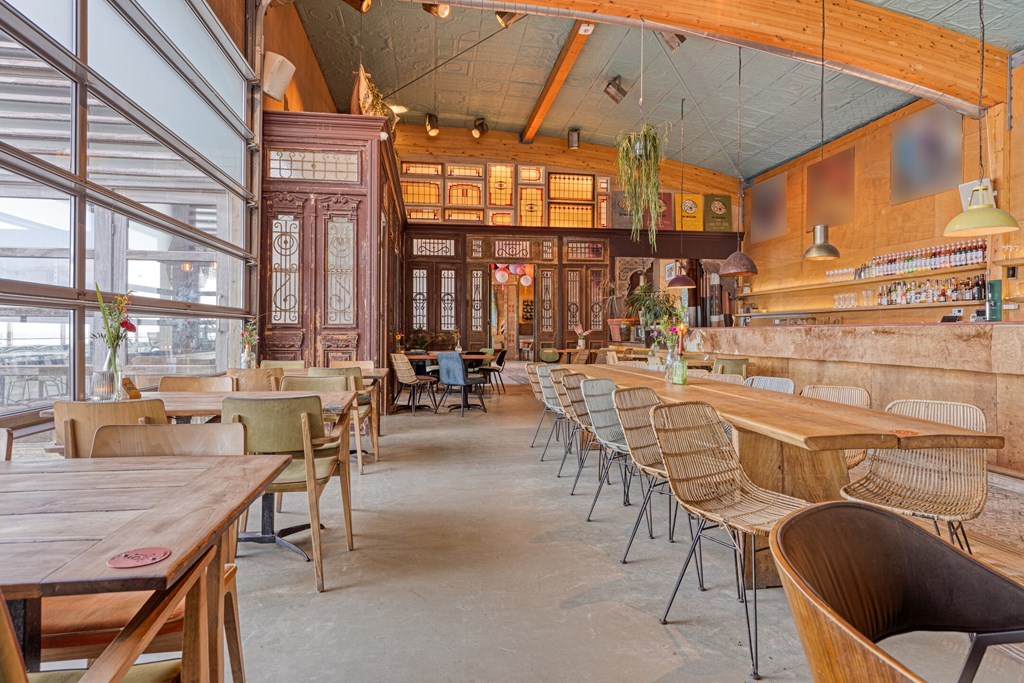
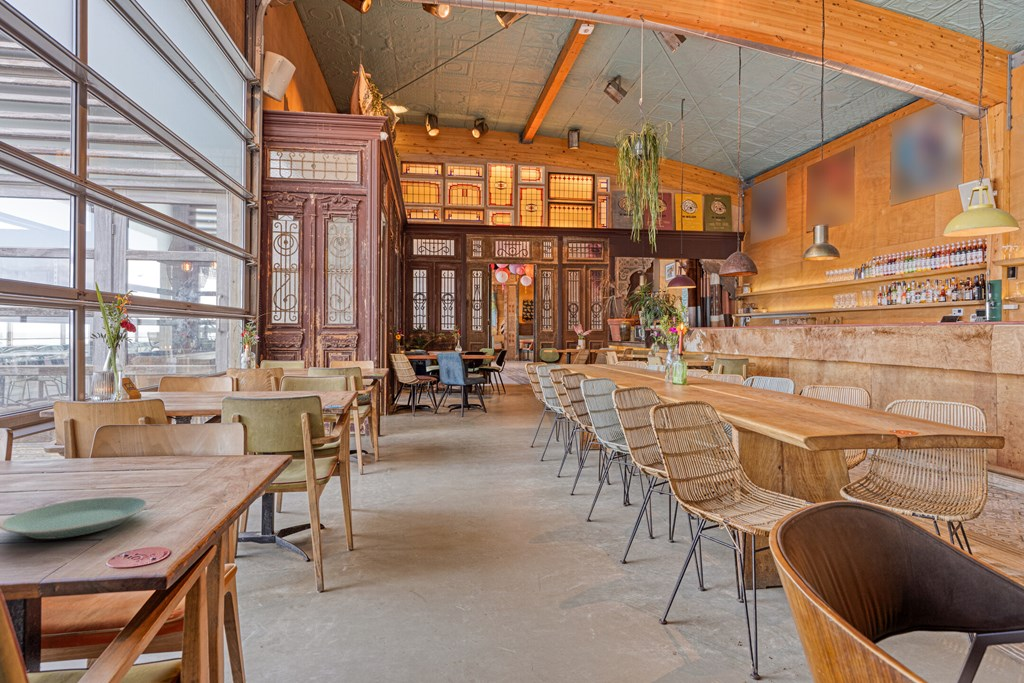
+ plate (78, 518)
